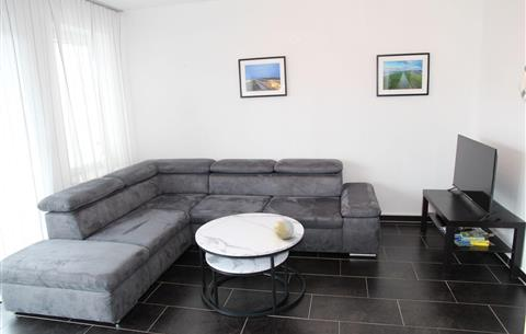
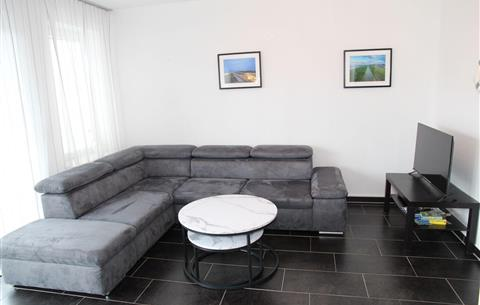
- decorative ball (284, 229)
